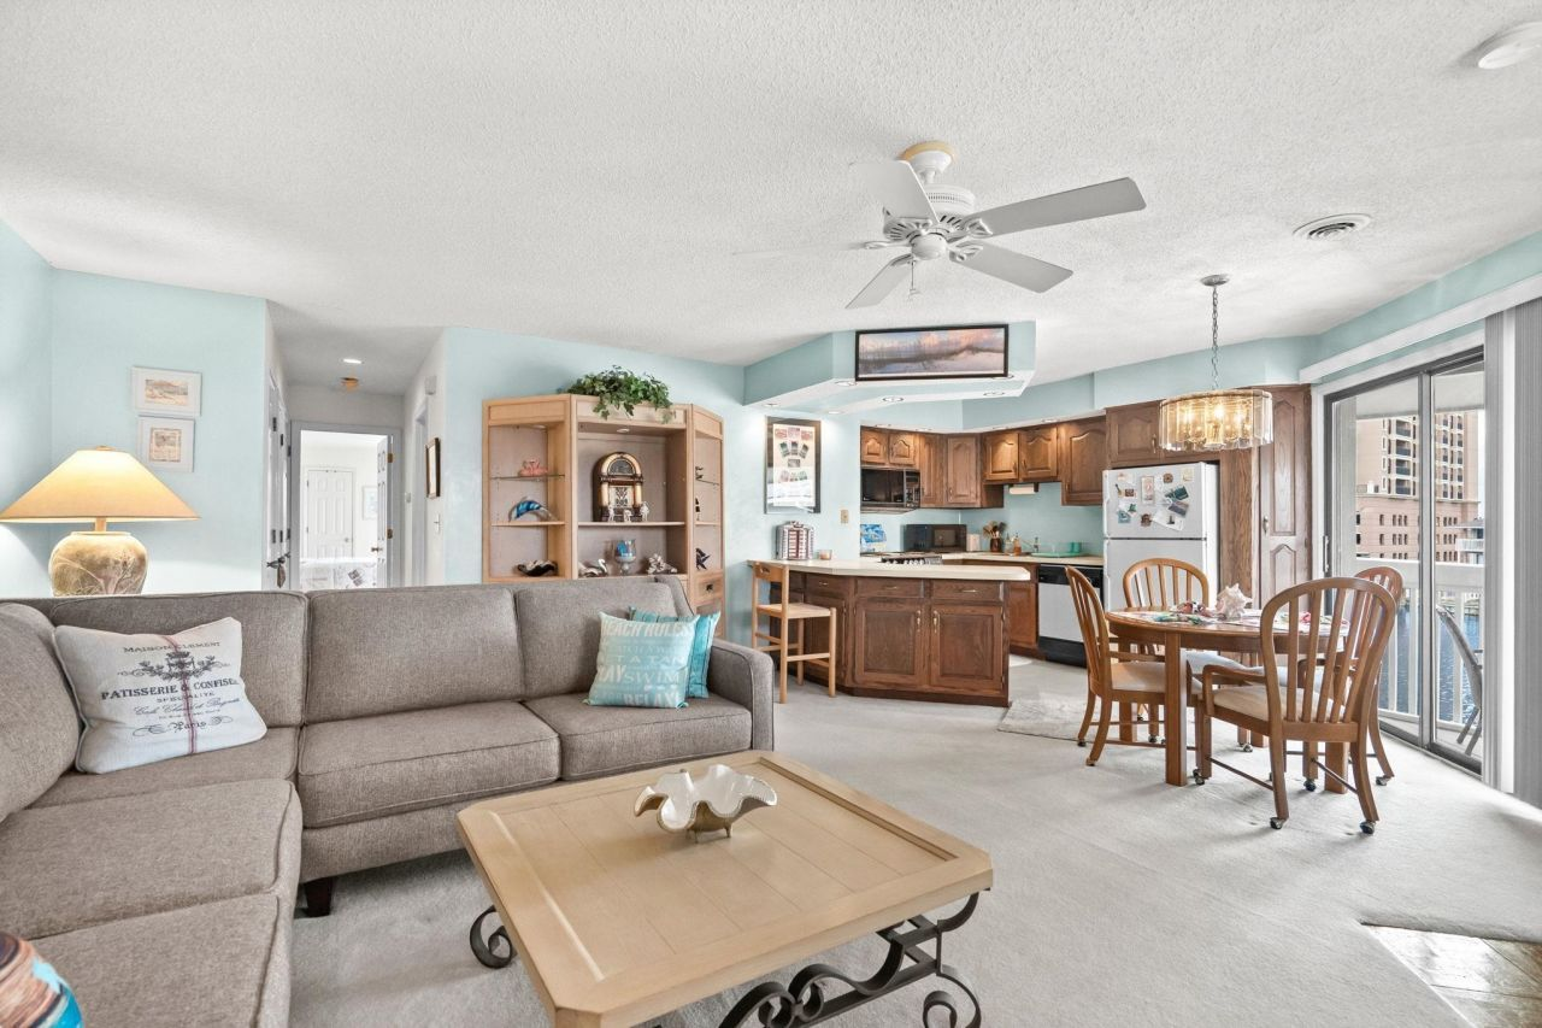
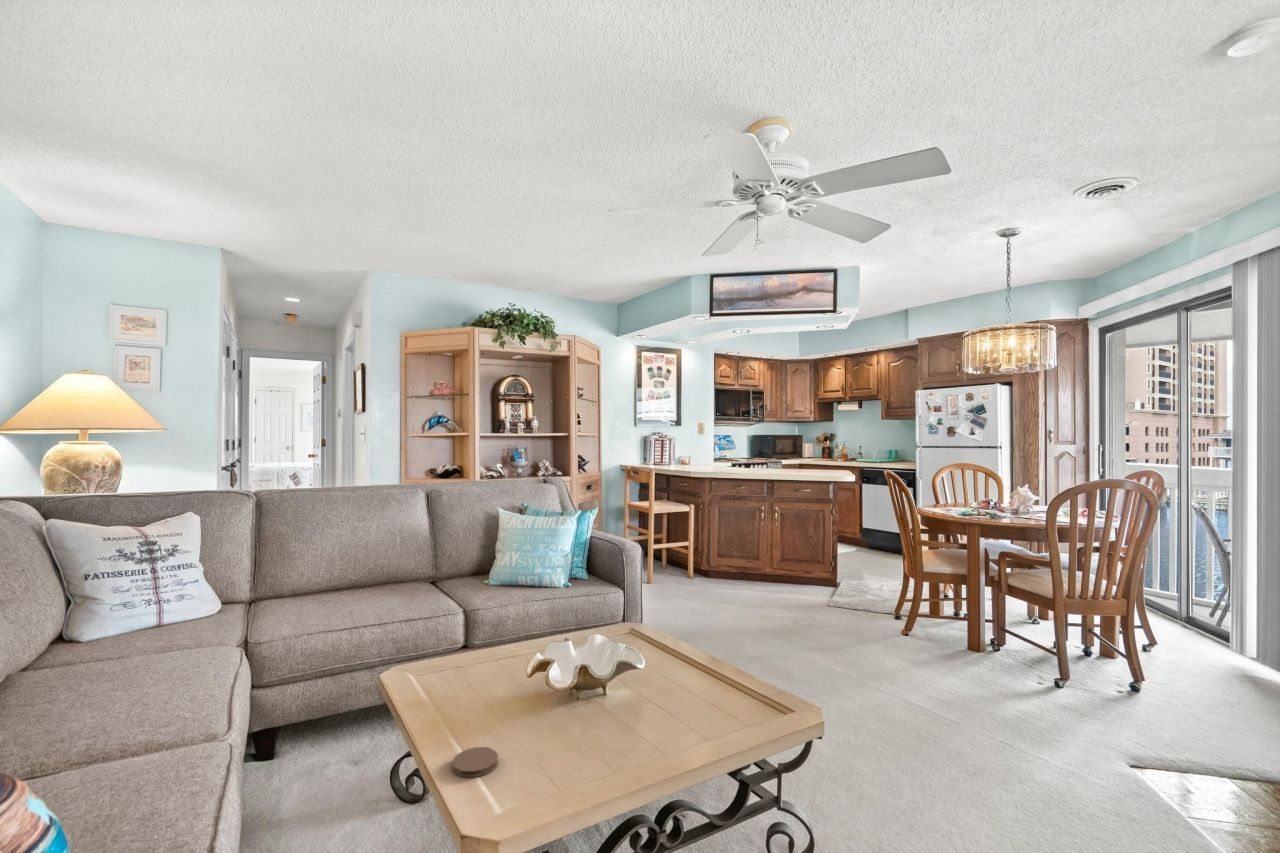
+ coaster (475, 761)
